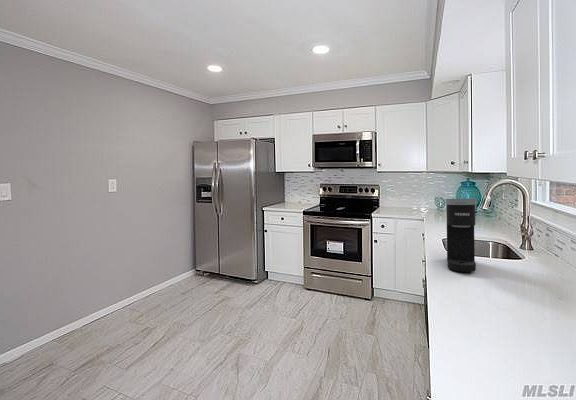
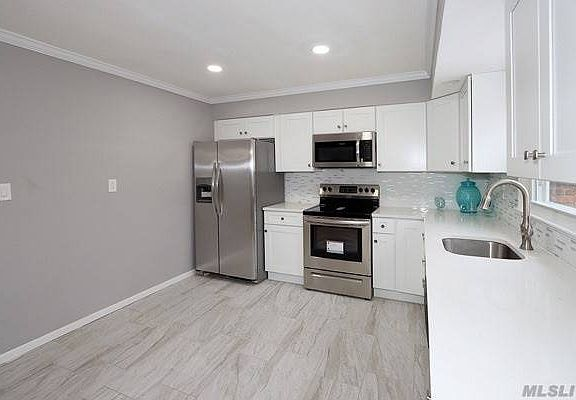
- coffee maker (460, 231)
